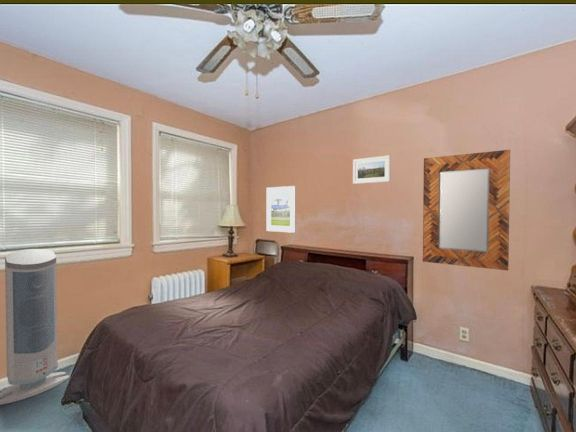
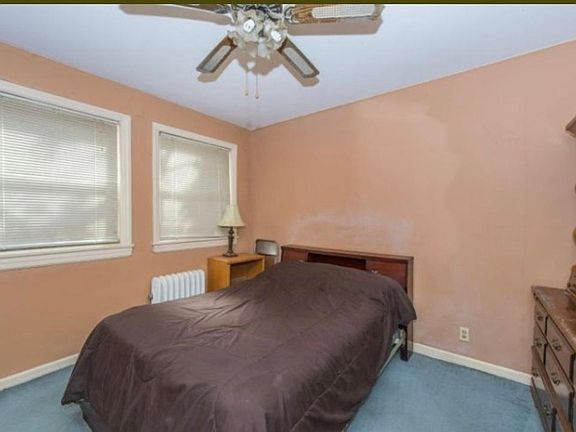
- air purifier (32, 319)
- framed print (280, 209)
- home mirror (463, 210)
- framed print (370, 170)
